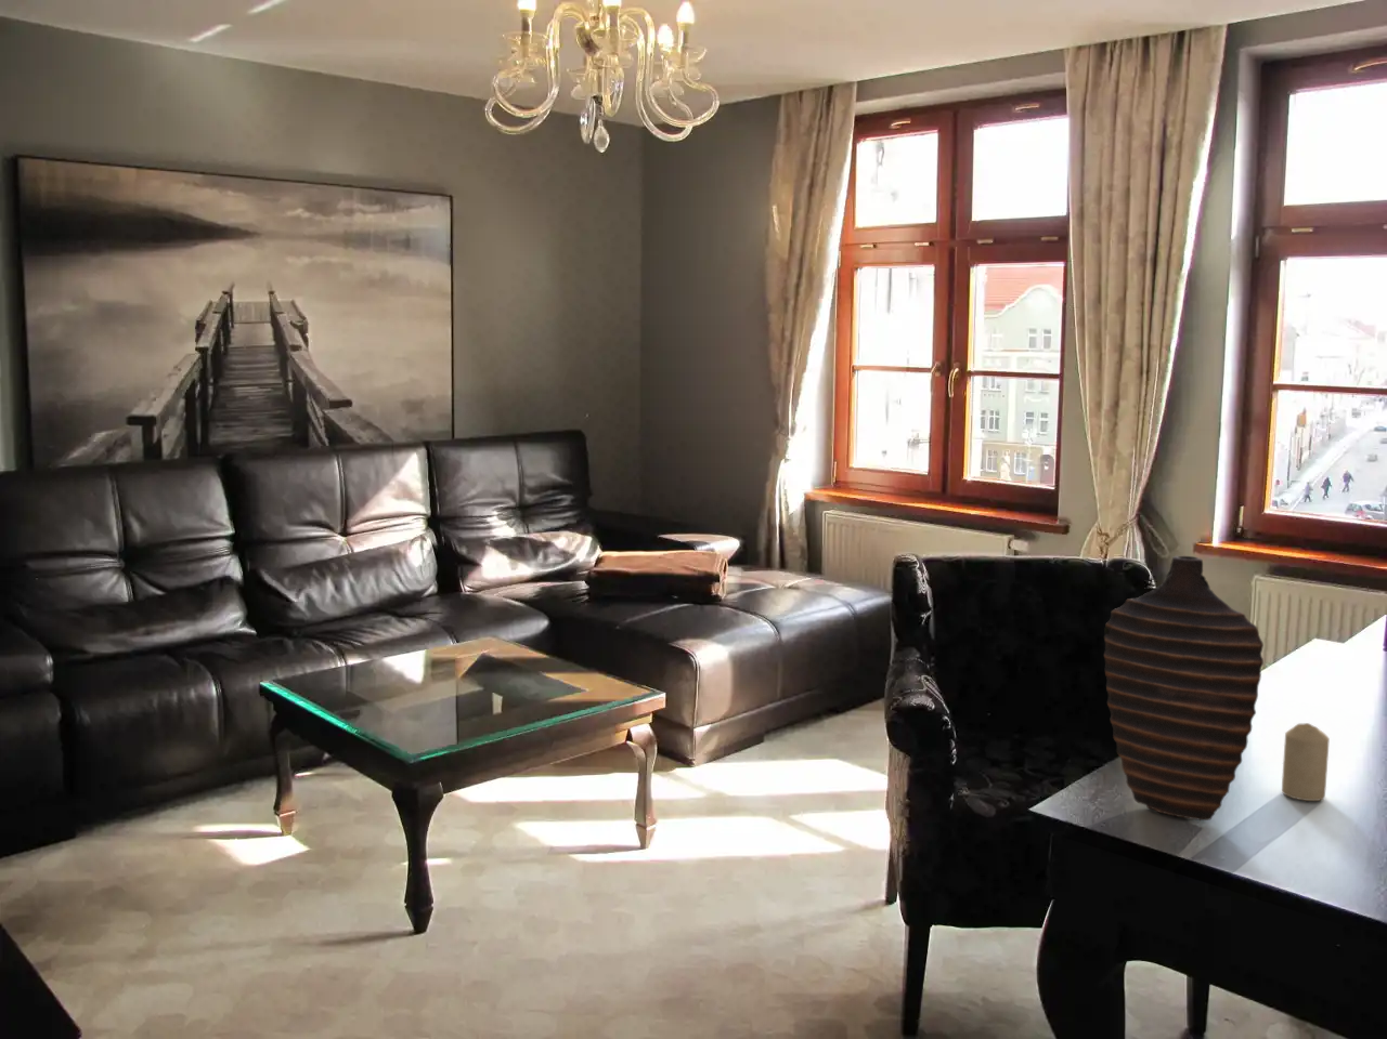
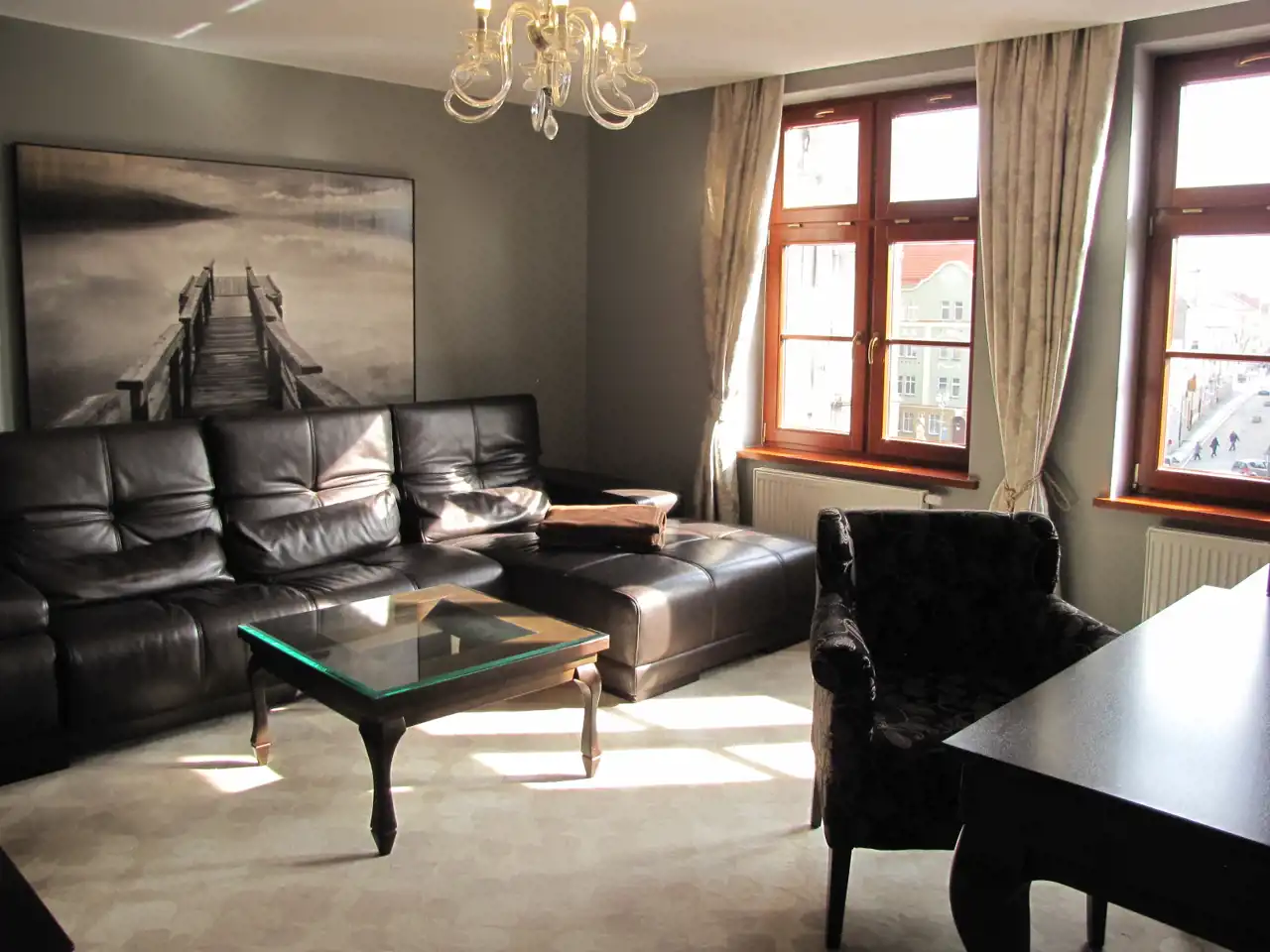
- decorative vase (1179, 685)
- candle (1305, 760)
